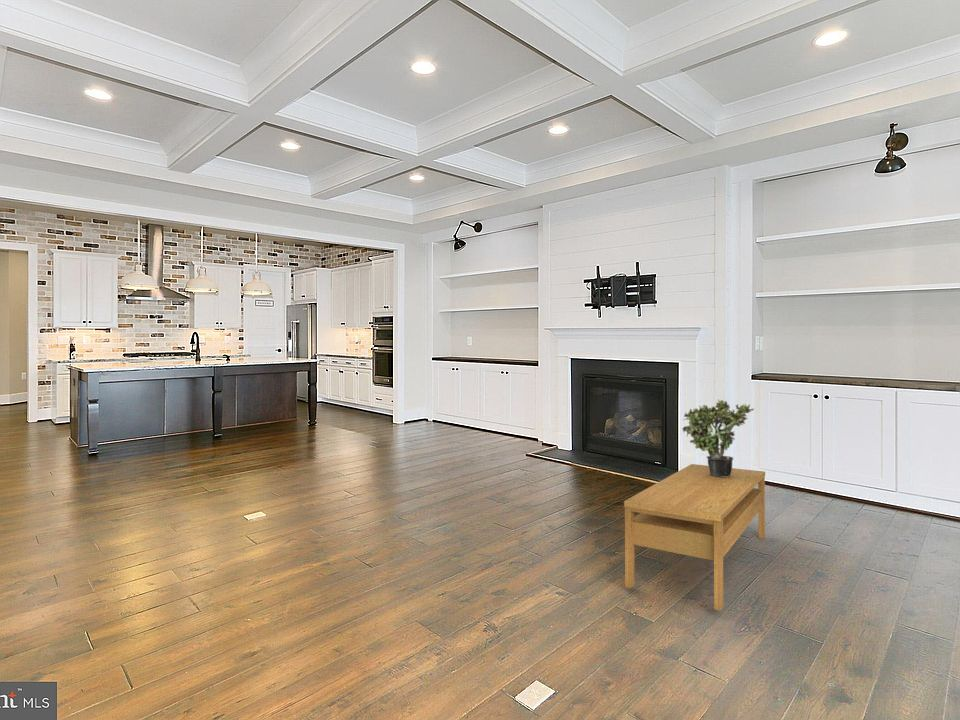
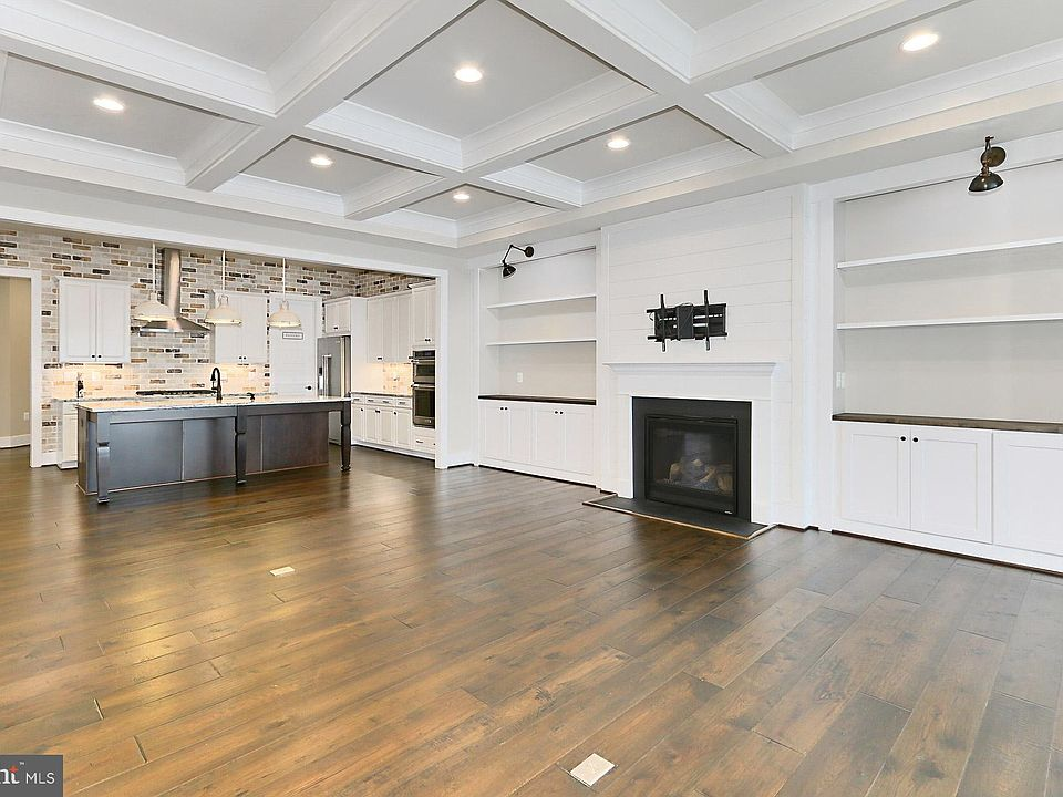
- potted plant (718, 436)
- coffee table (703, 522)
